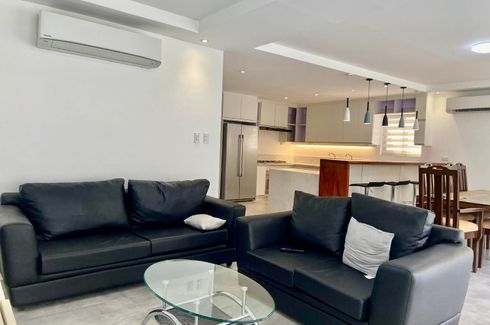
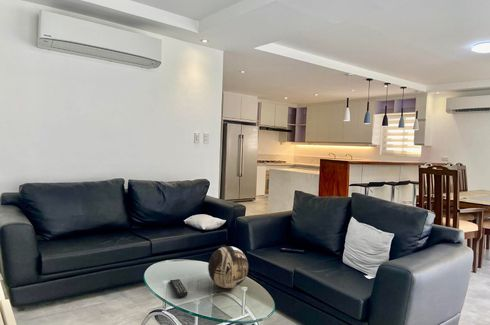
+ decorative bowl (228, 266)
+ remote control (178, 287)
